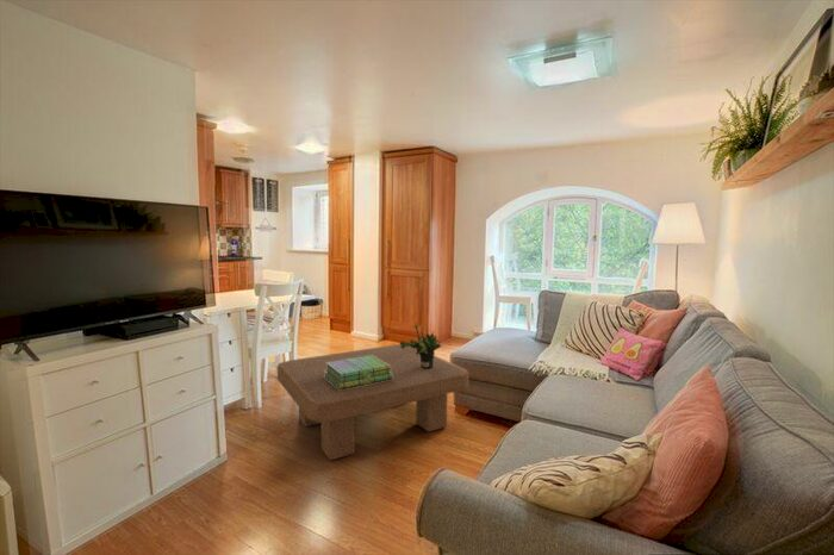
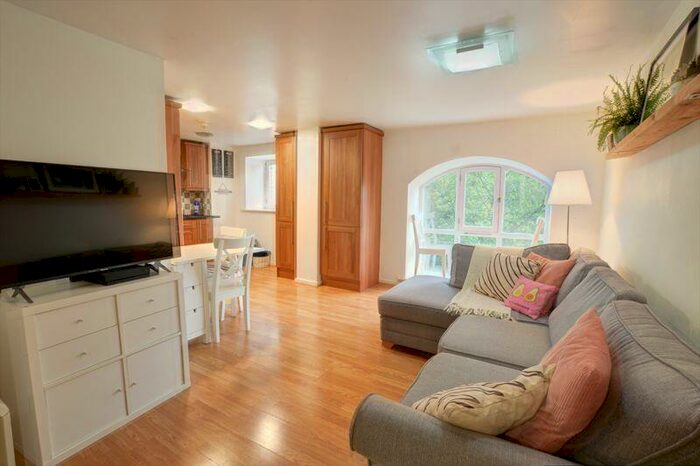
- stack of books (357, 370)
- potted plant (419, 345)
- coffee table (371, 394)
